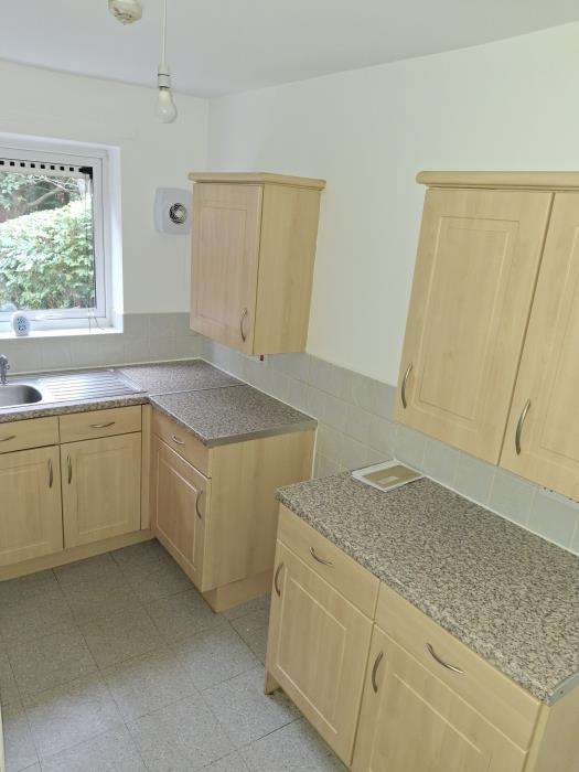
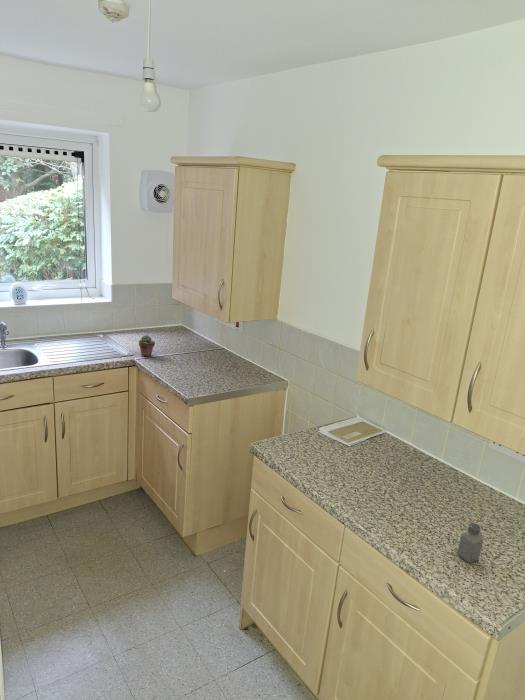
+ saltshaker (471, 541)
+ potted succulent (146, 345)
